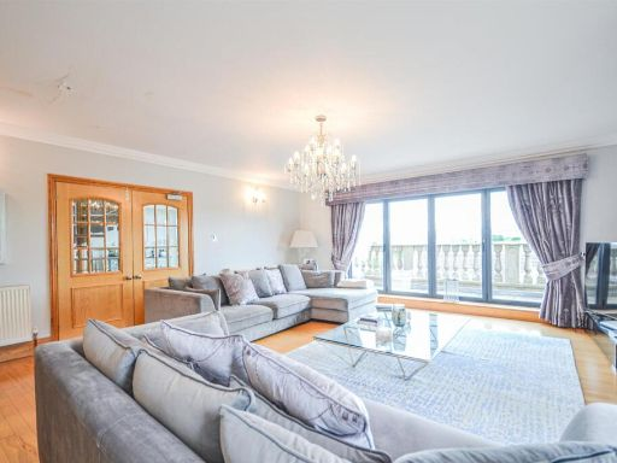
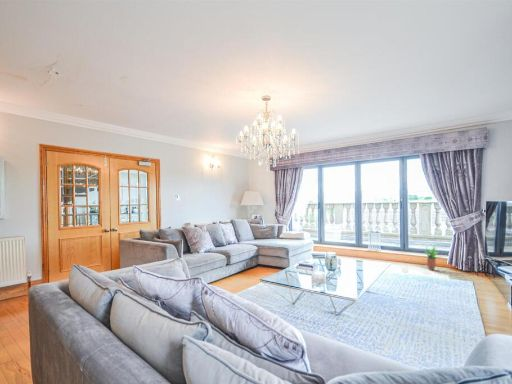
+ potted plant (433, 257)
